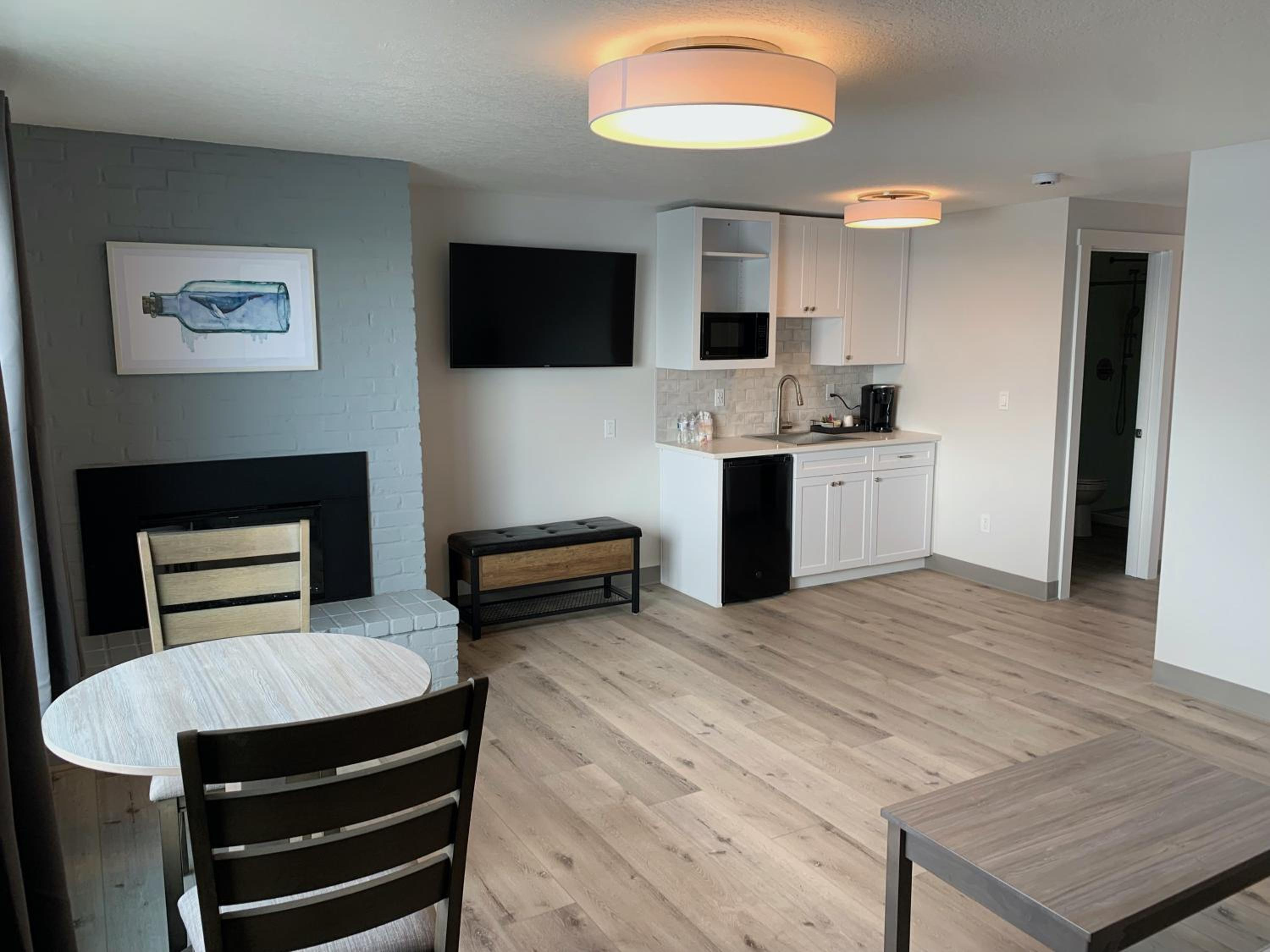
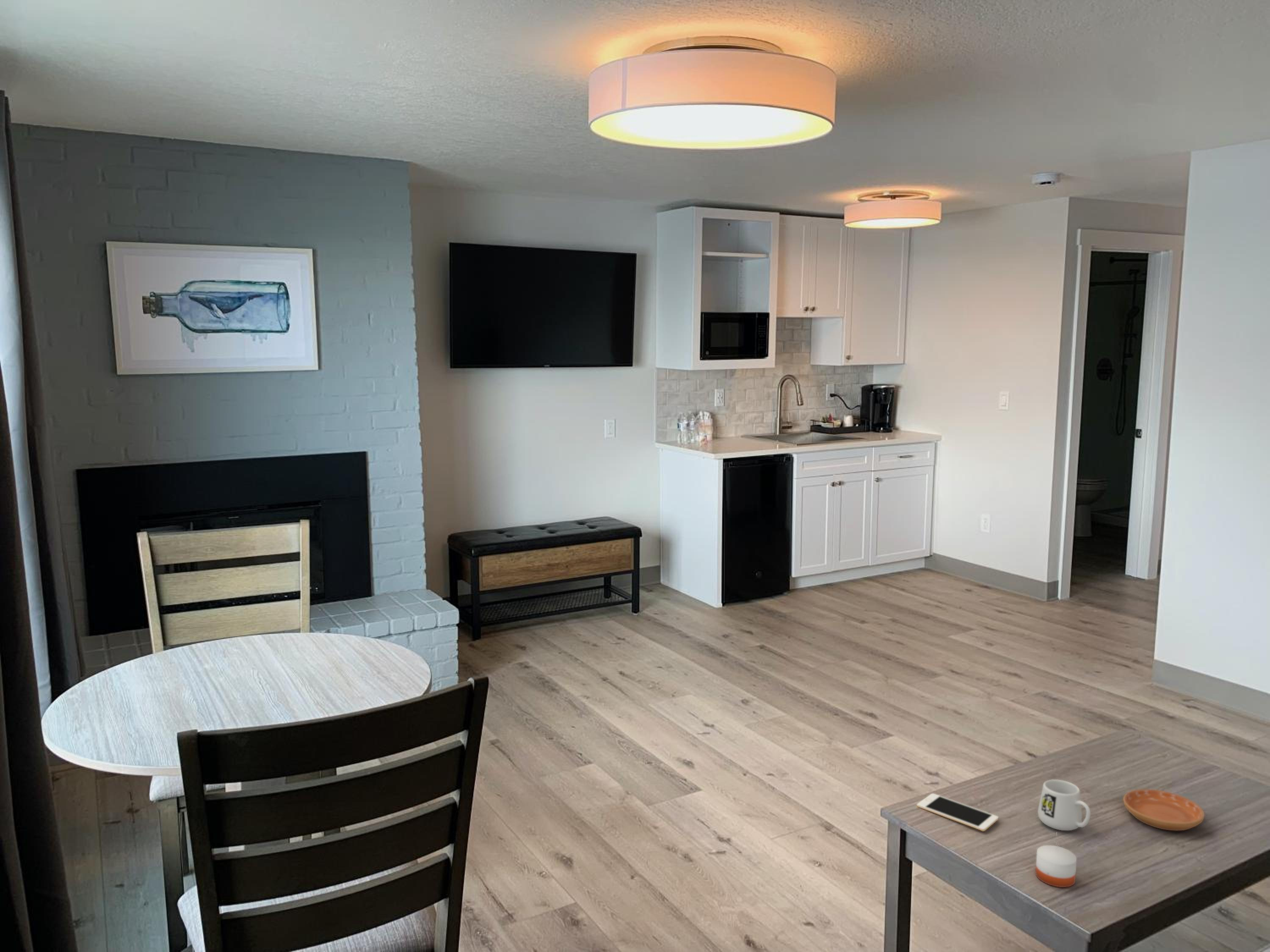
+ saucer (1162, 811)
+ mug (1066, 808)
+ cell phone (957, 812)
+ candle (1056, 853)
